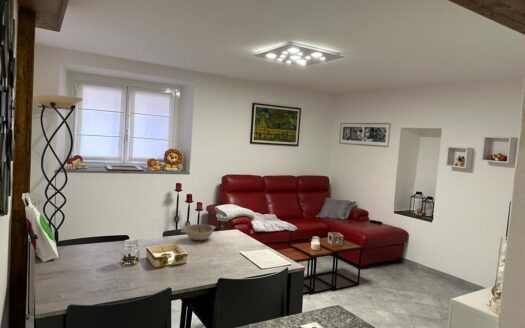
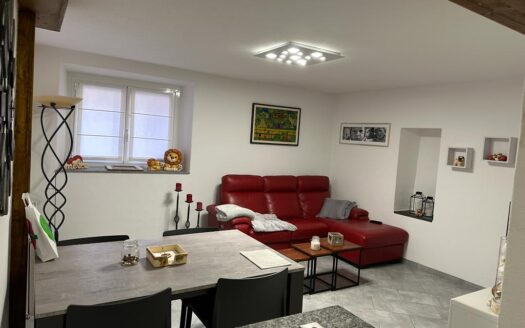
- decorative bowl (198, 233)
